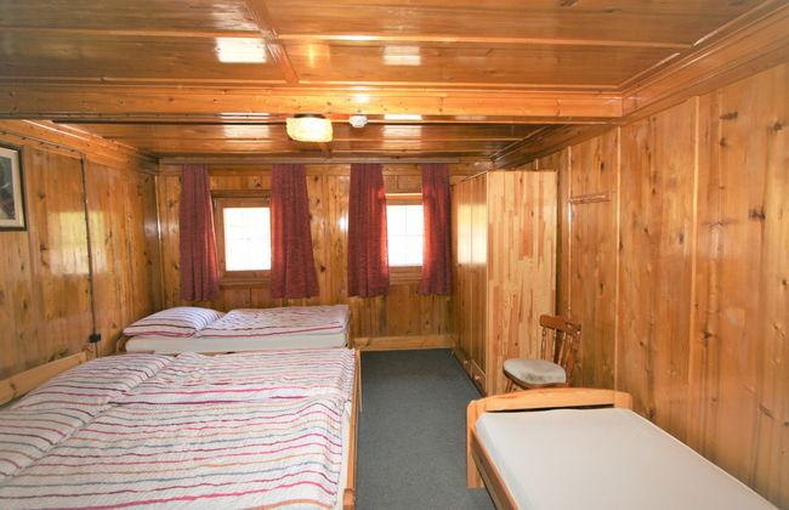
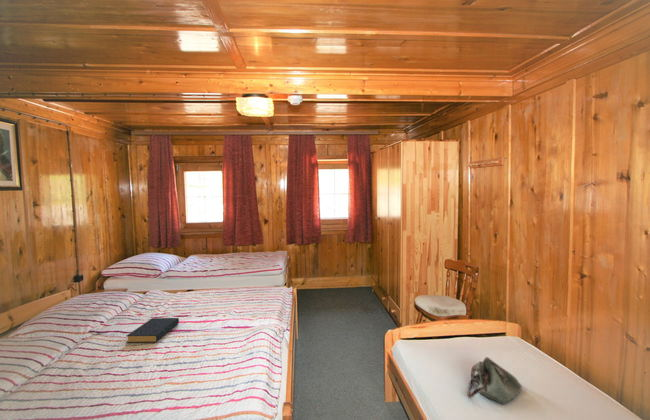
+ hardback book (154, 329)
+ shoulder bag (494, 373)
